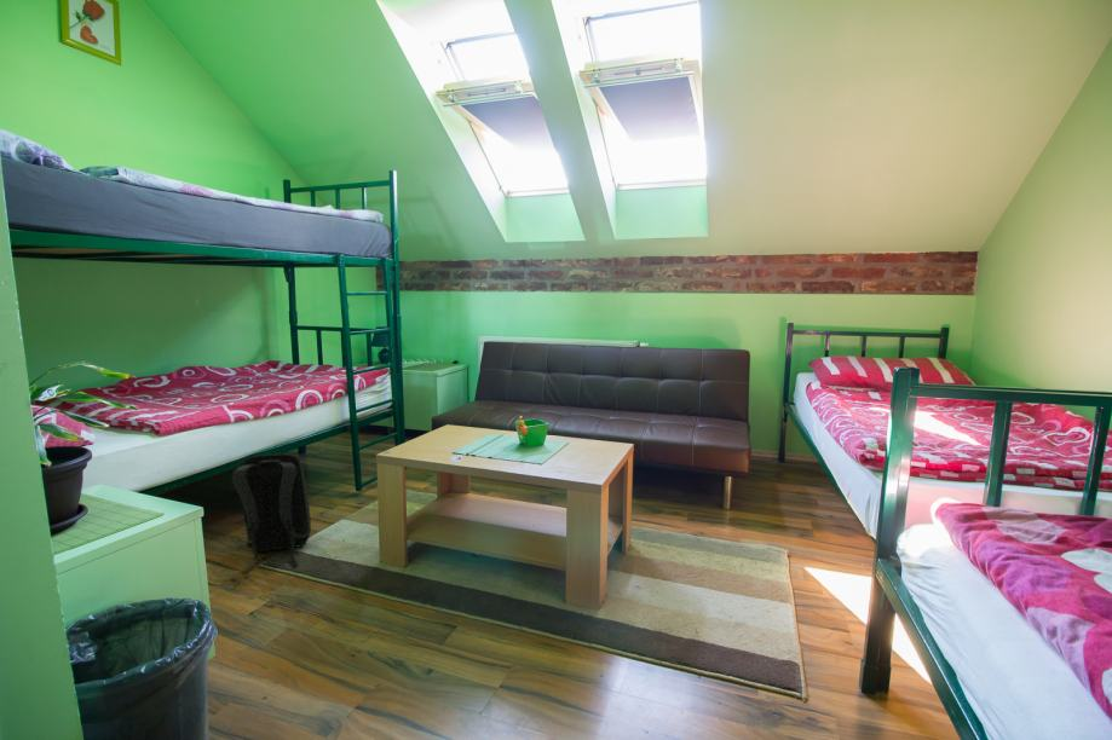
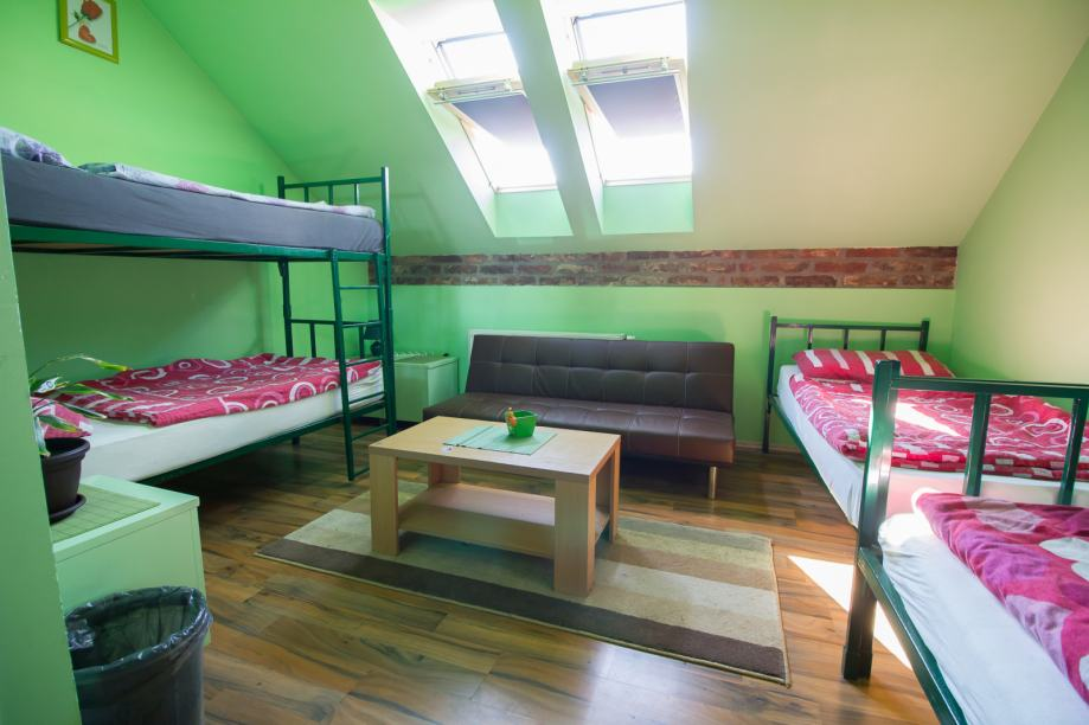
- backpack (273, 503)
